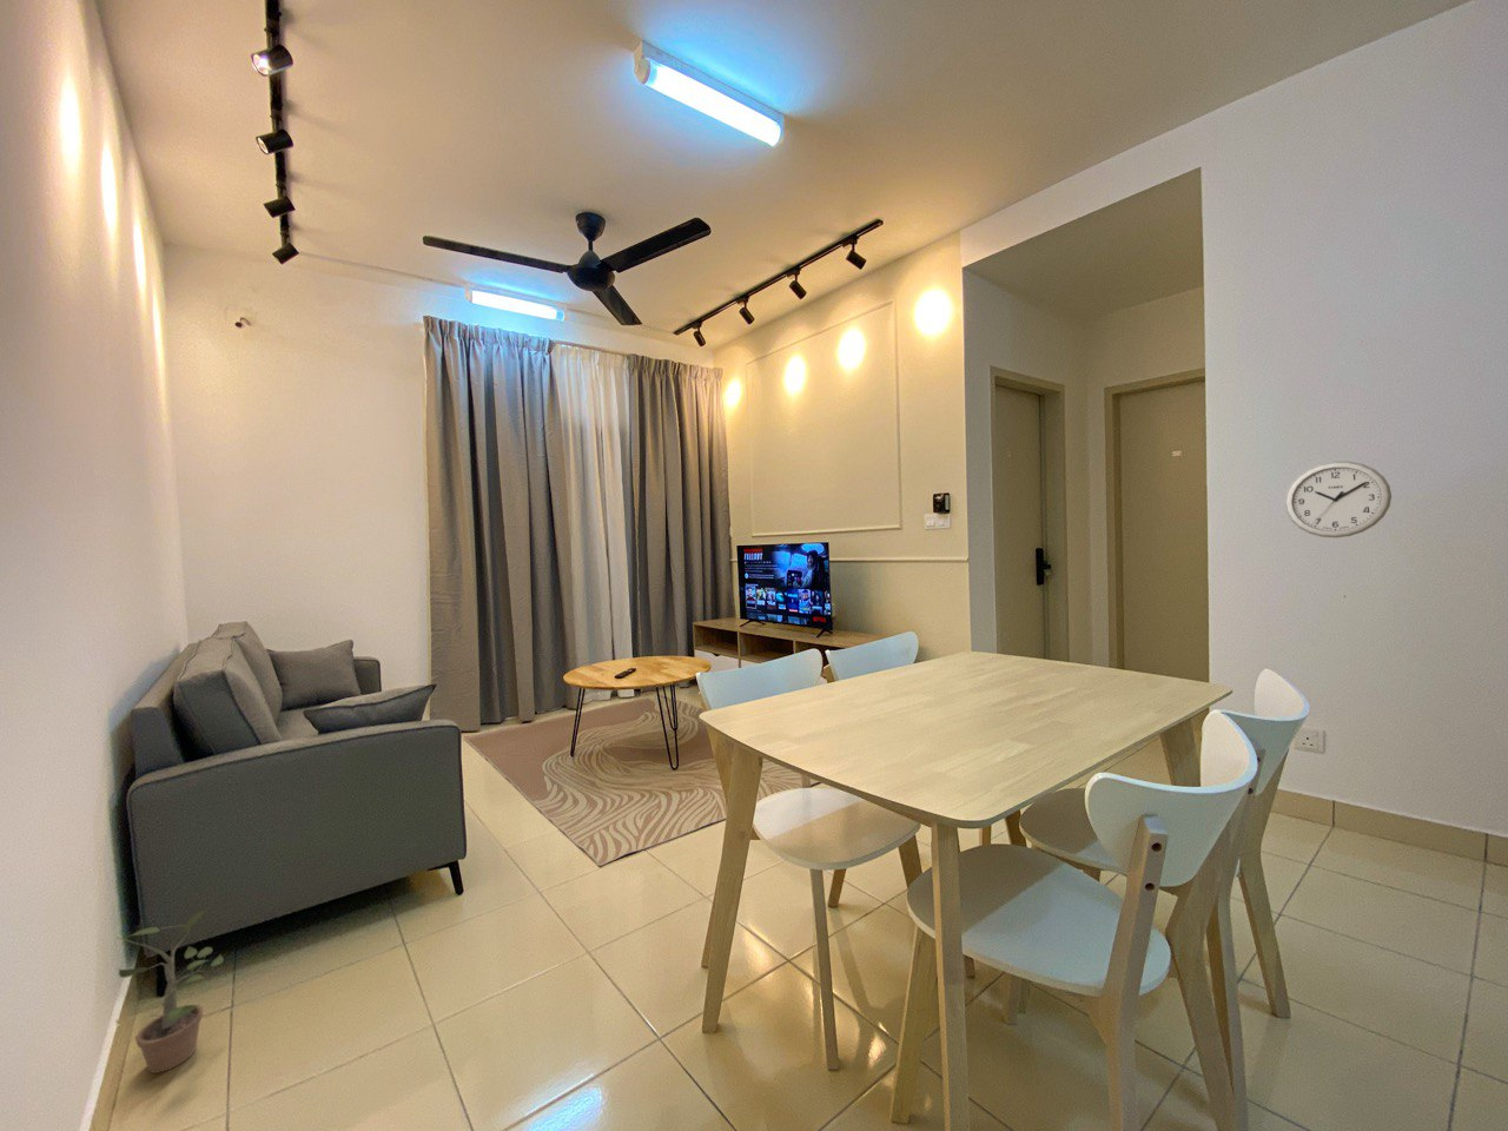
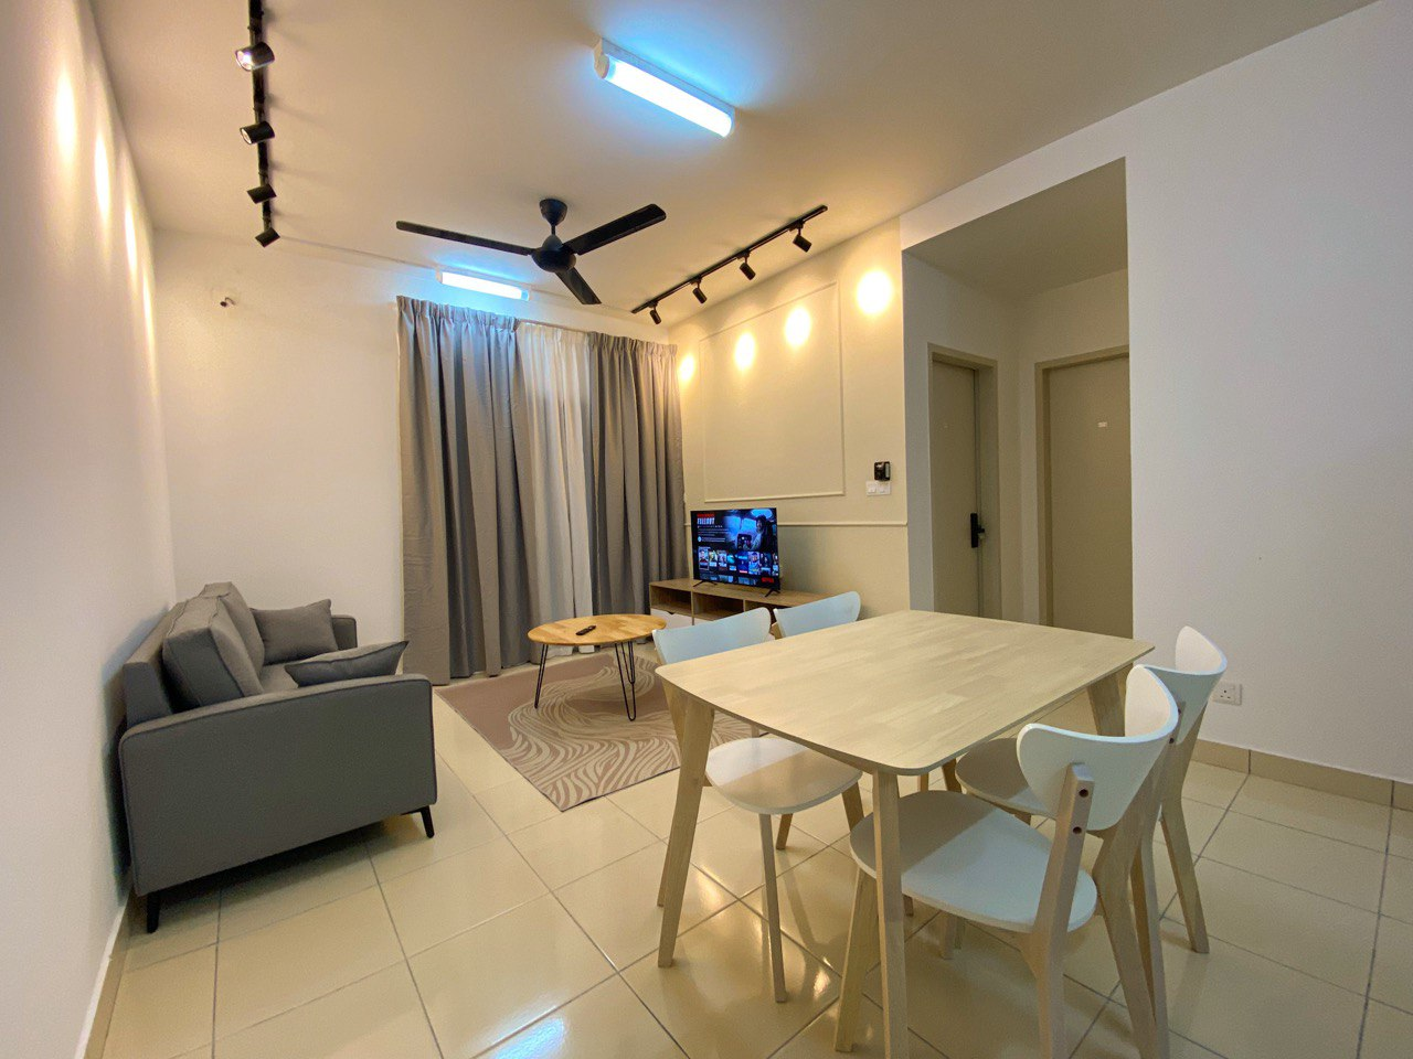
- wall clock (1335, 499)
- potted plant (173, 981)
